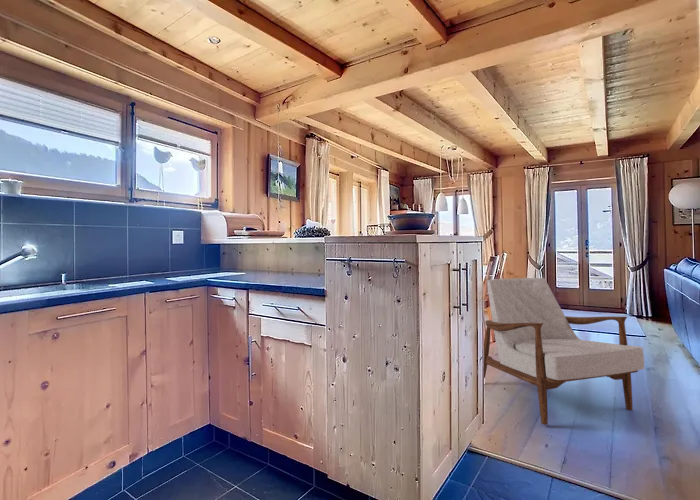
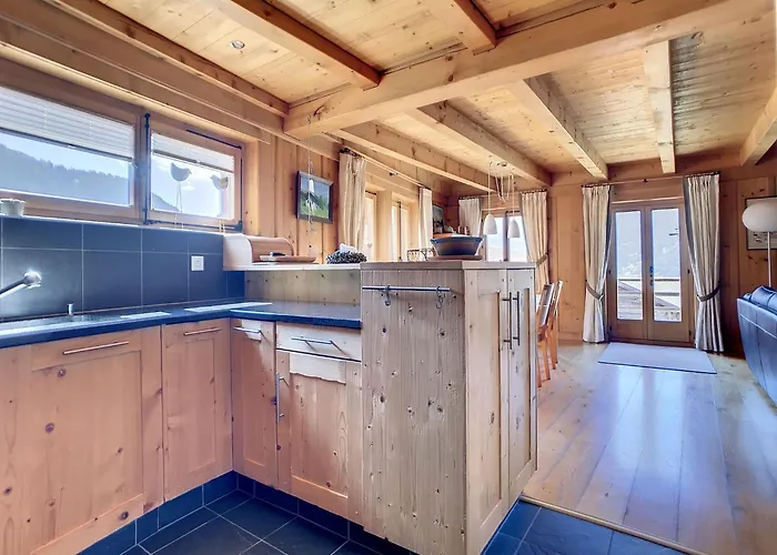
- armchair (548, 339)
